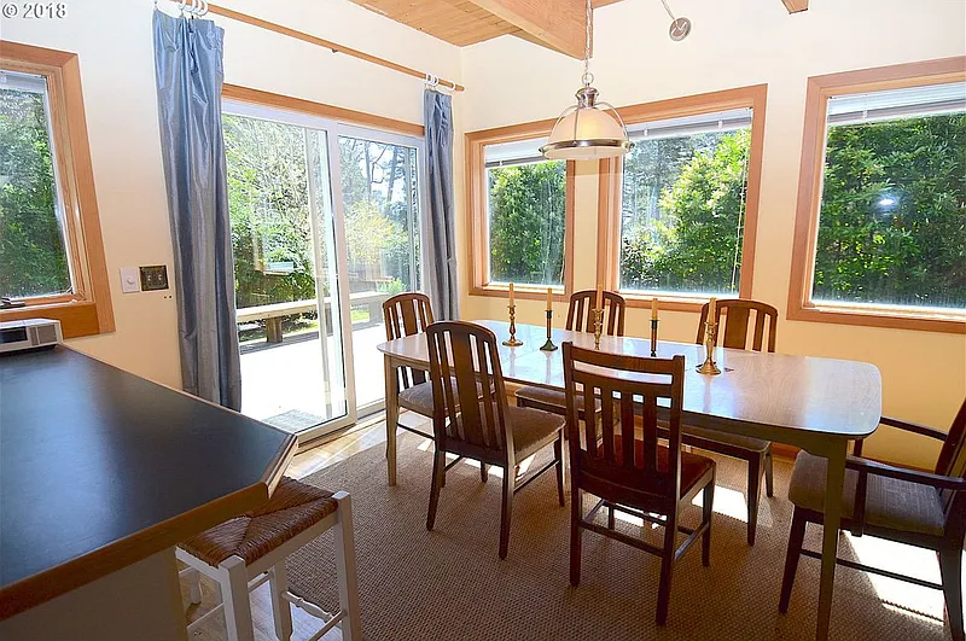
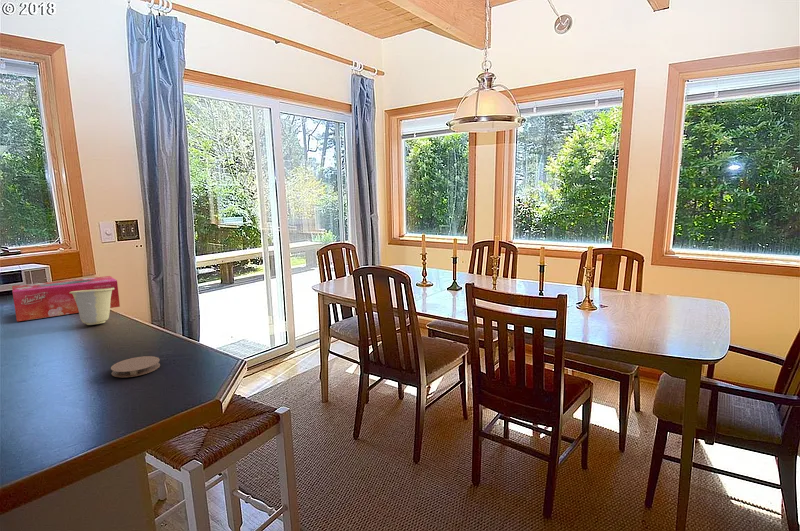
+ coaster (136, 366)
+ tissue box (67, 296)
+ cup (94, 305)
